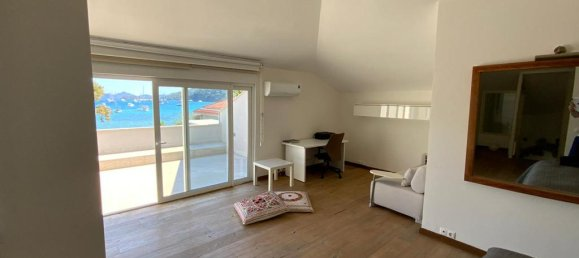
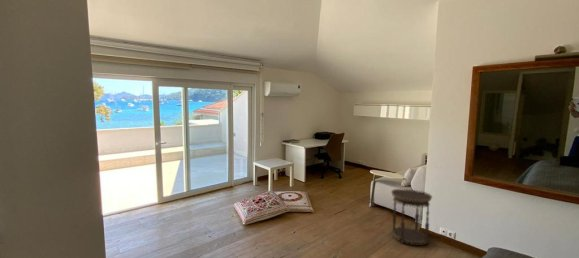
+ side table (415, 215)
